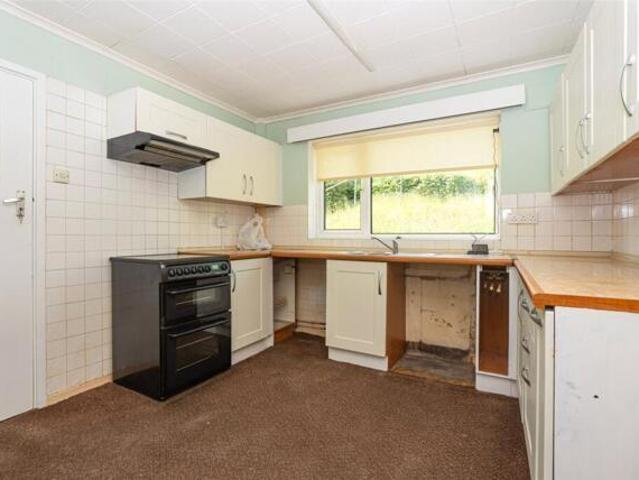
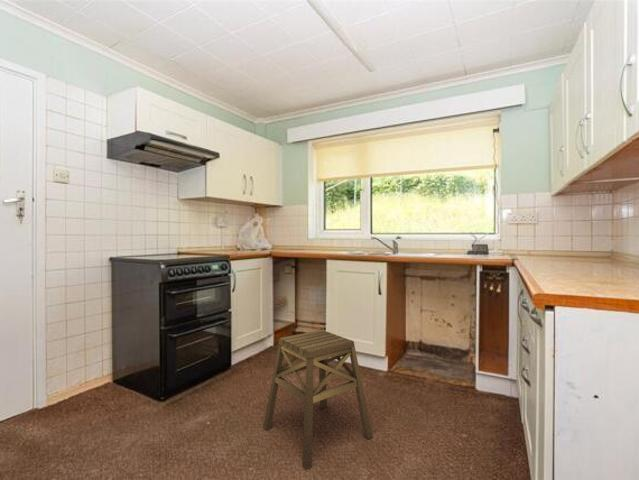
+ stool (317, 386)
